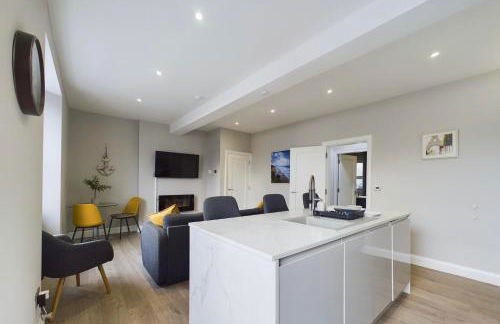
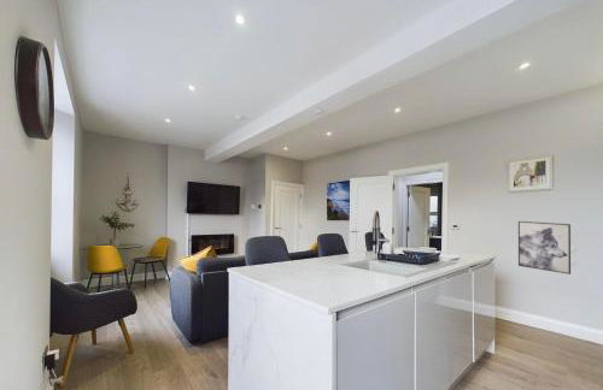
+ wall art (543, 246)
